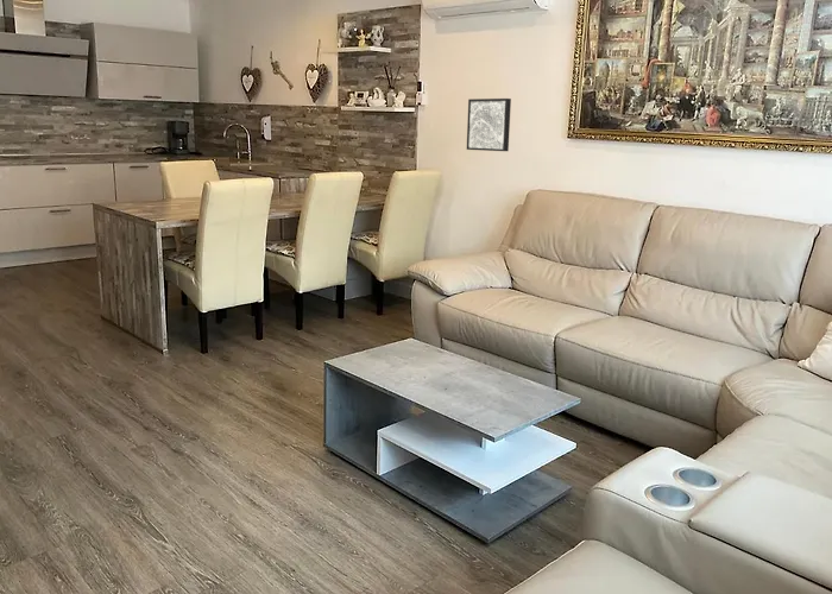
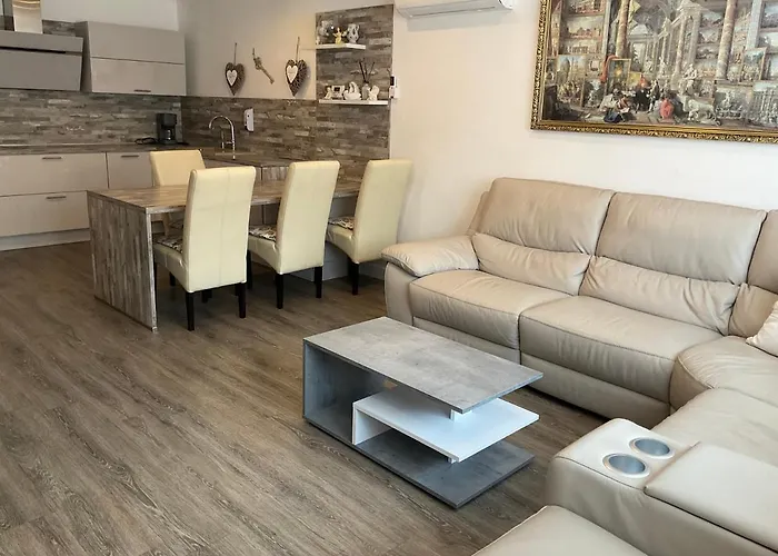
- wall art (487, 125)
